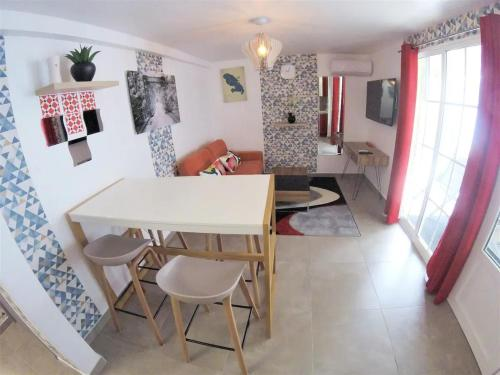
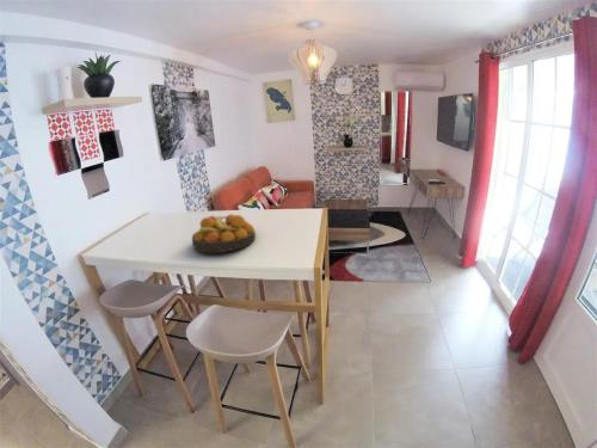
+ fruit bowl (223, 228)
